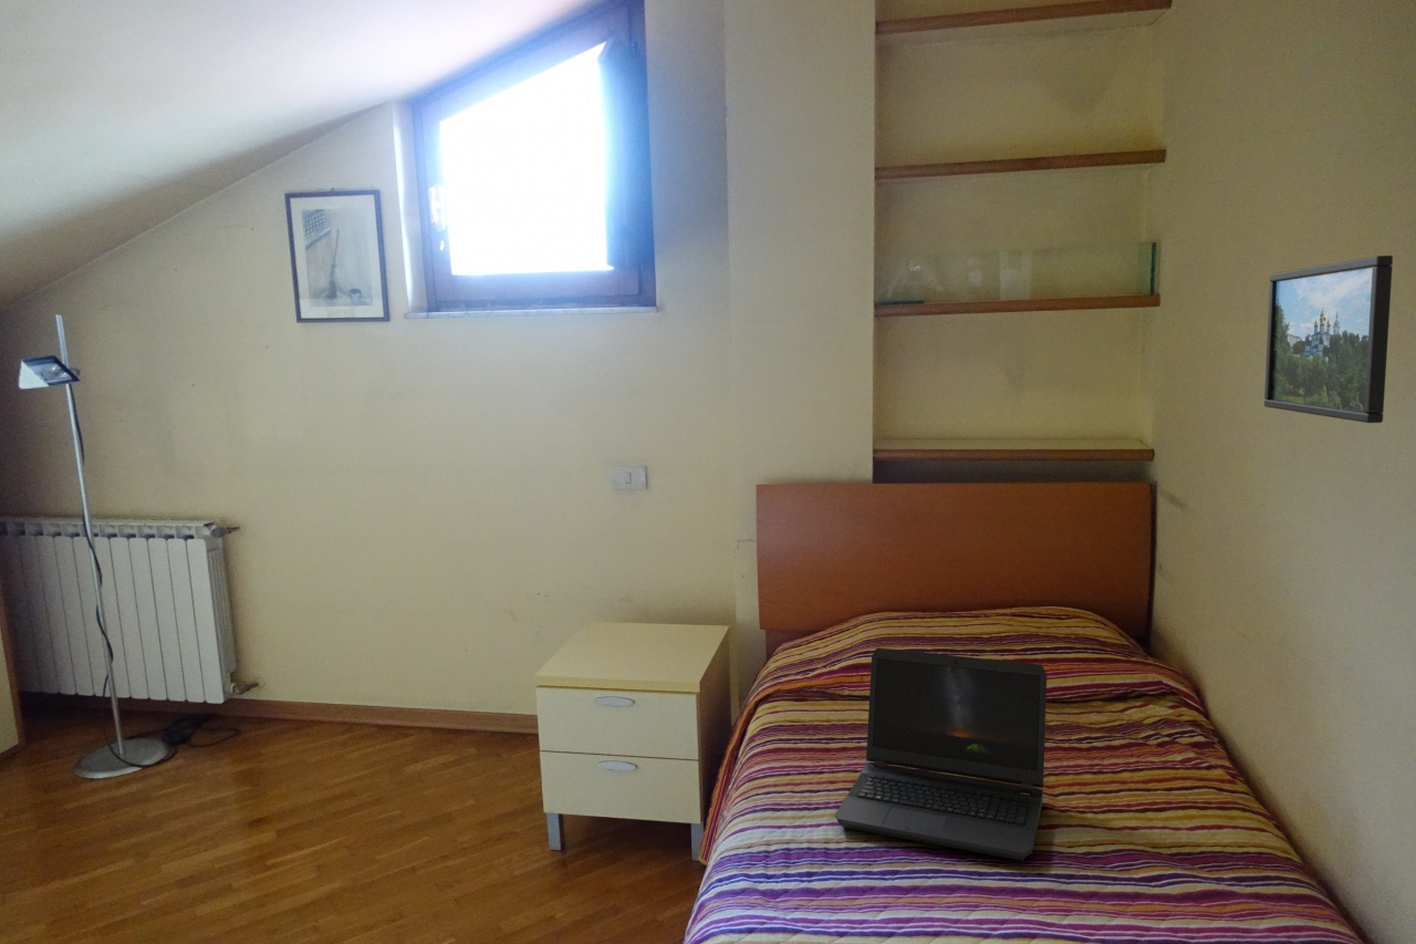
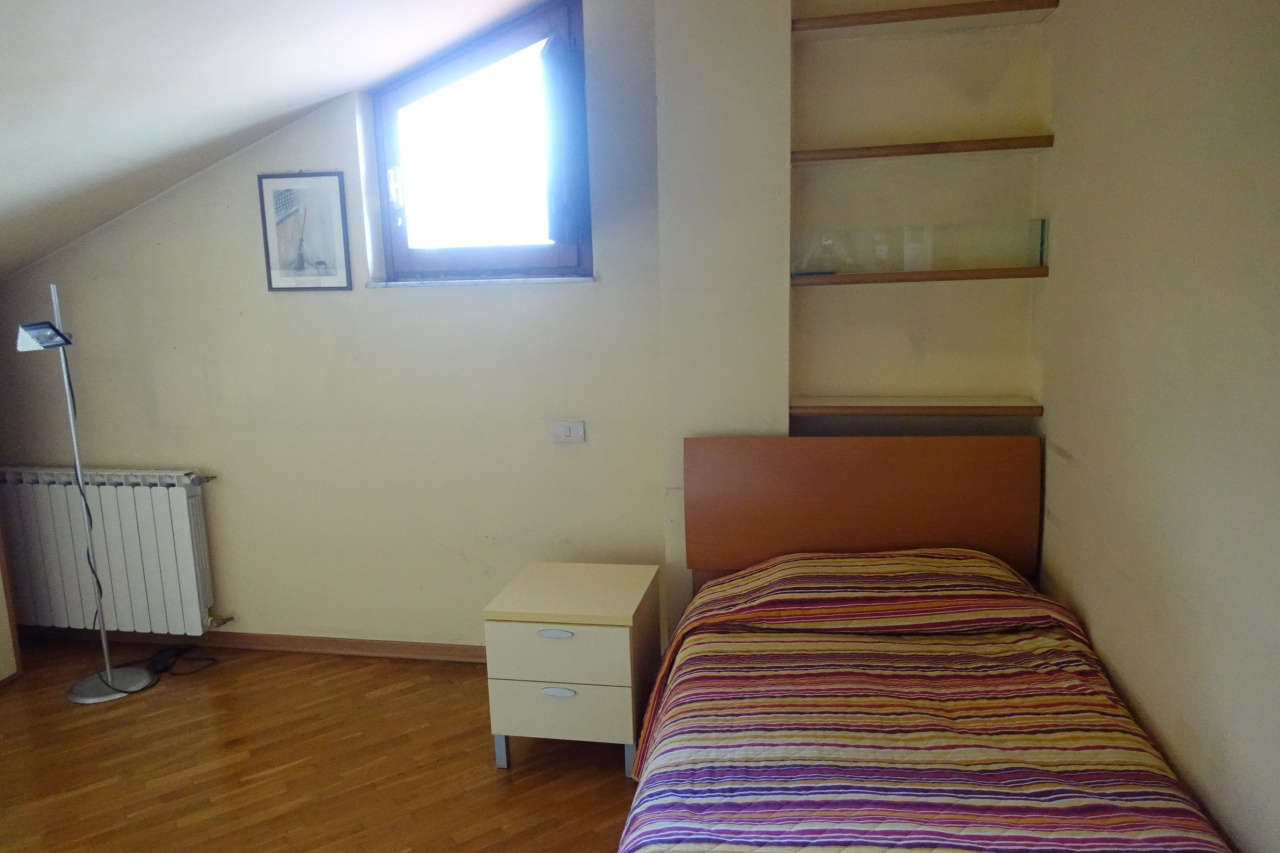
- laptop computer (943, 745)
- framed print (1320, 340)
